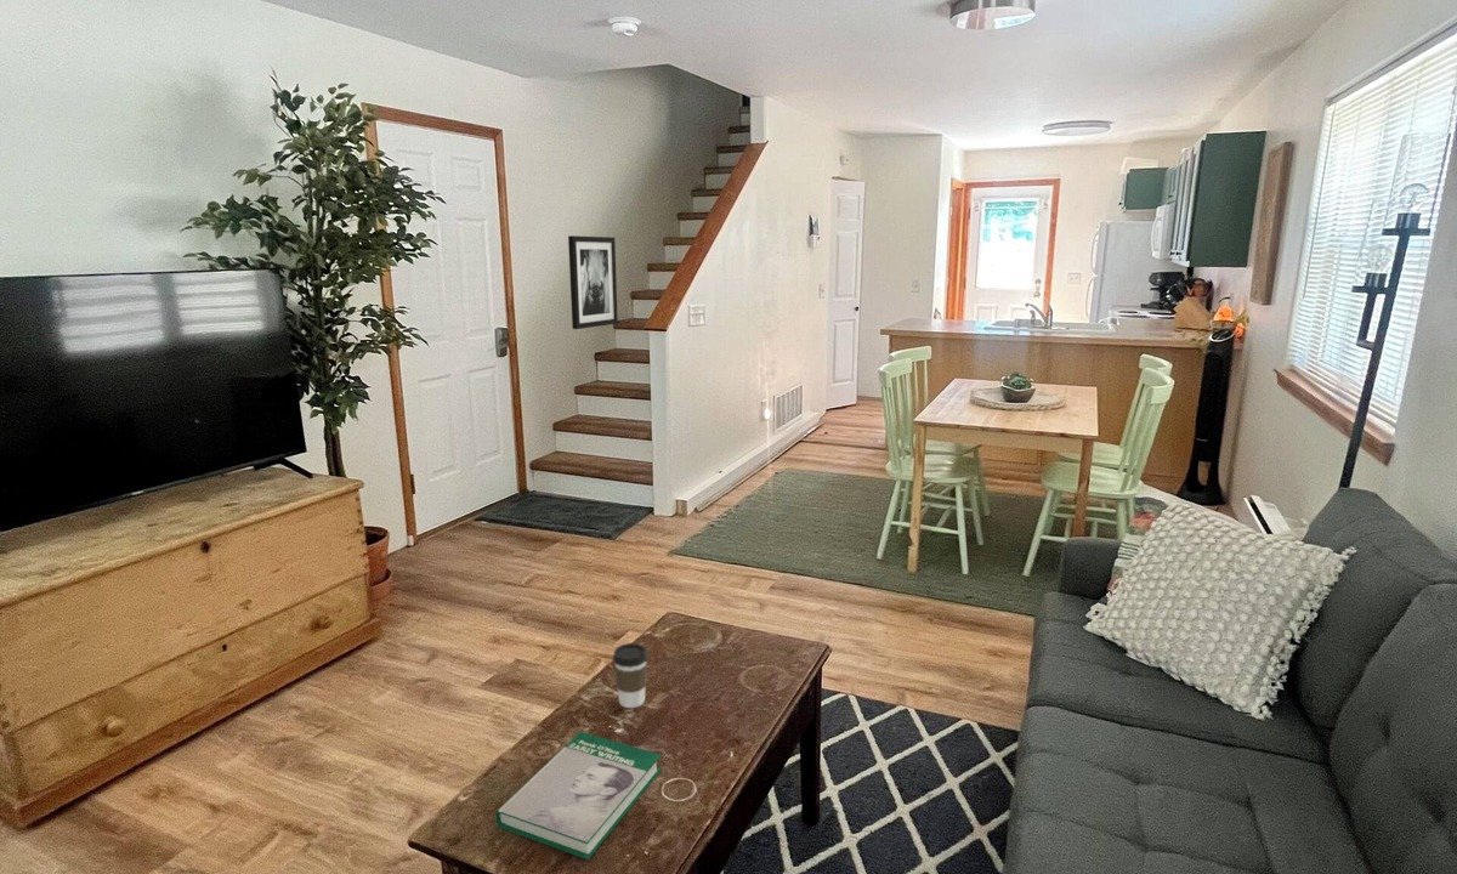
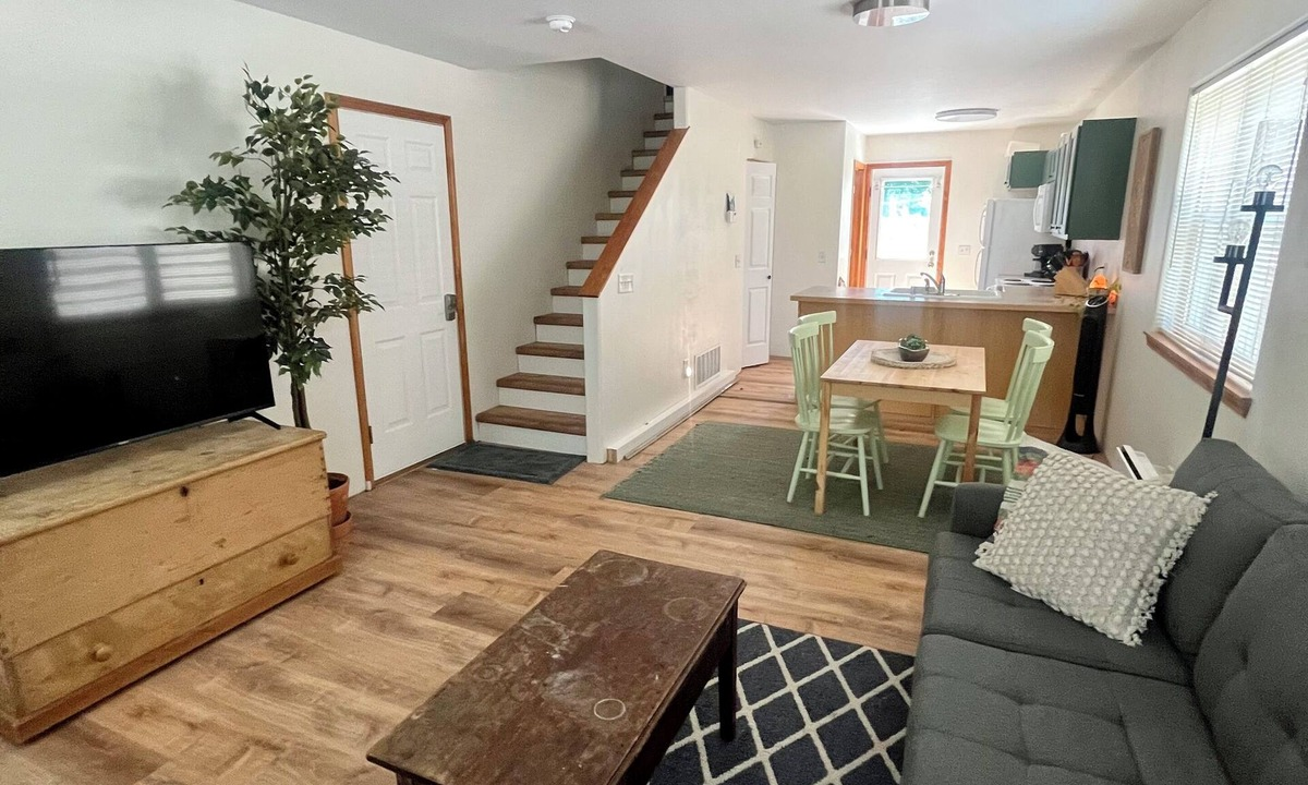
- book (583, 788)
- coffee cup (630, 676)
- wall art (594, 282)
